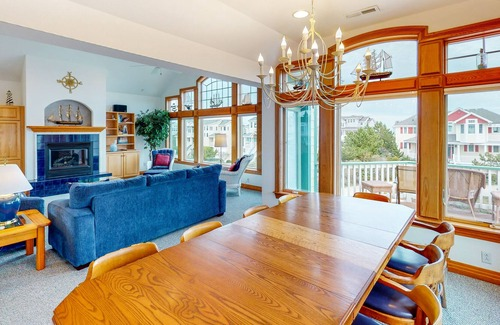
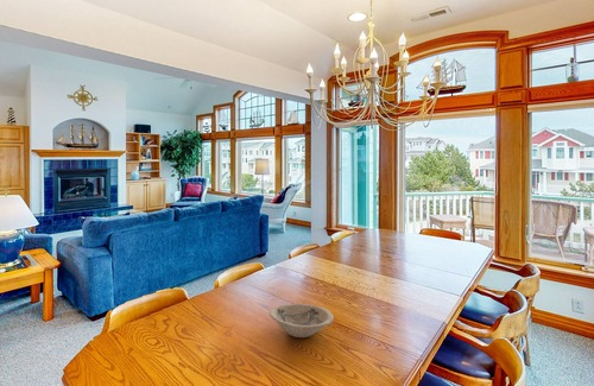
+ bowl (301, 321)
